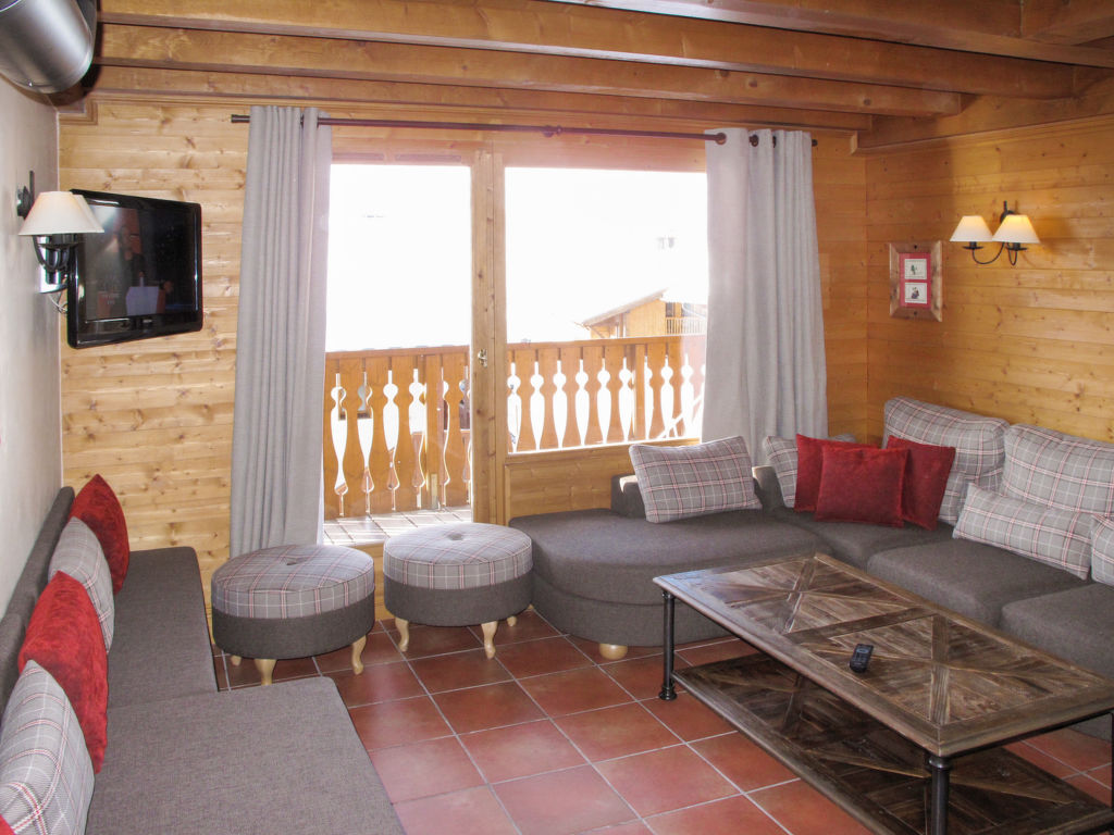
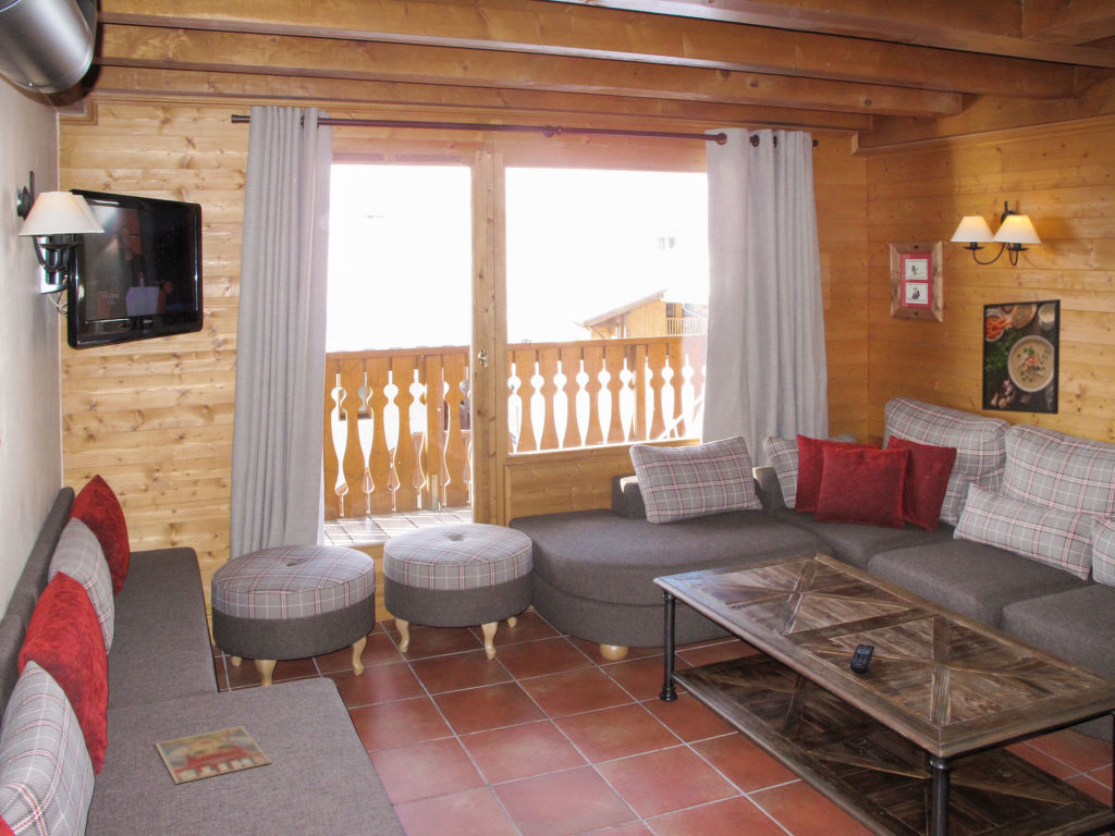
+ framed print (1019, 357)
+ magazine (211, 752)
